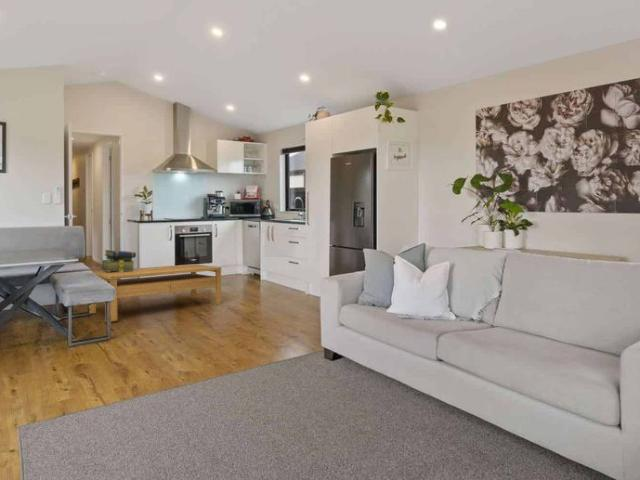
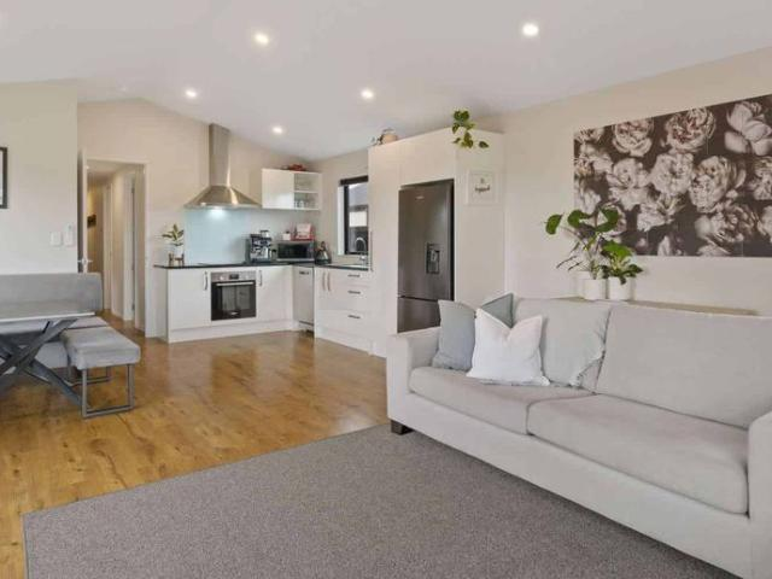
- coffee table (158, 289)
- stack of books (119, 260)
